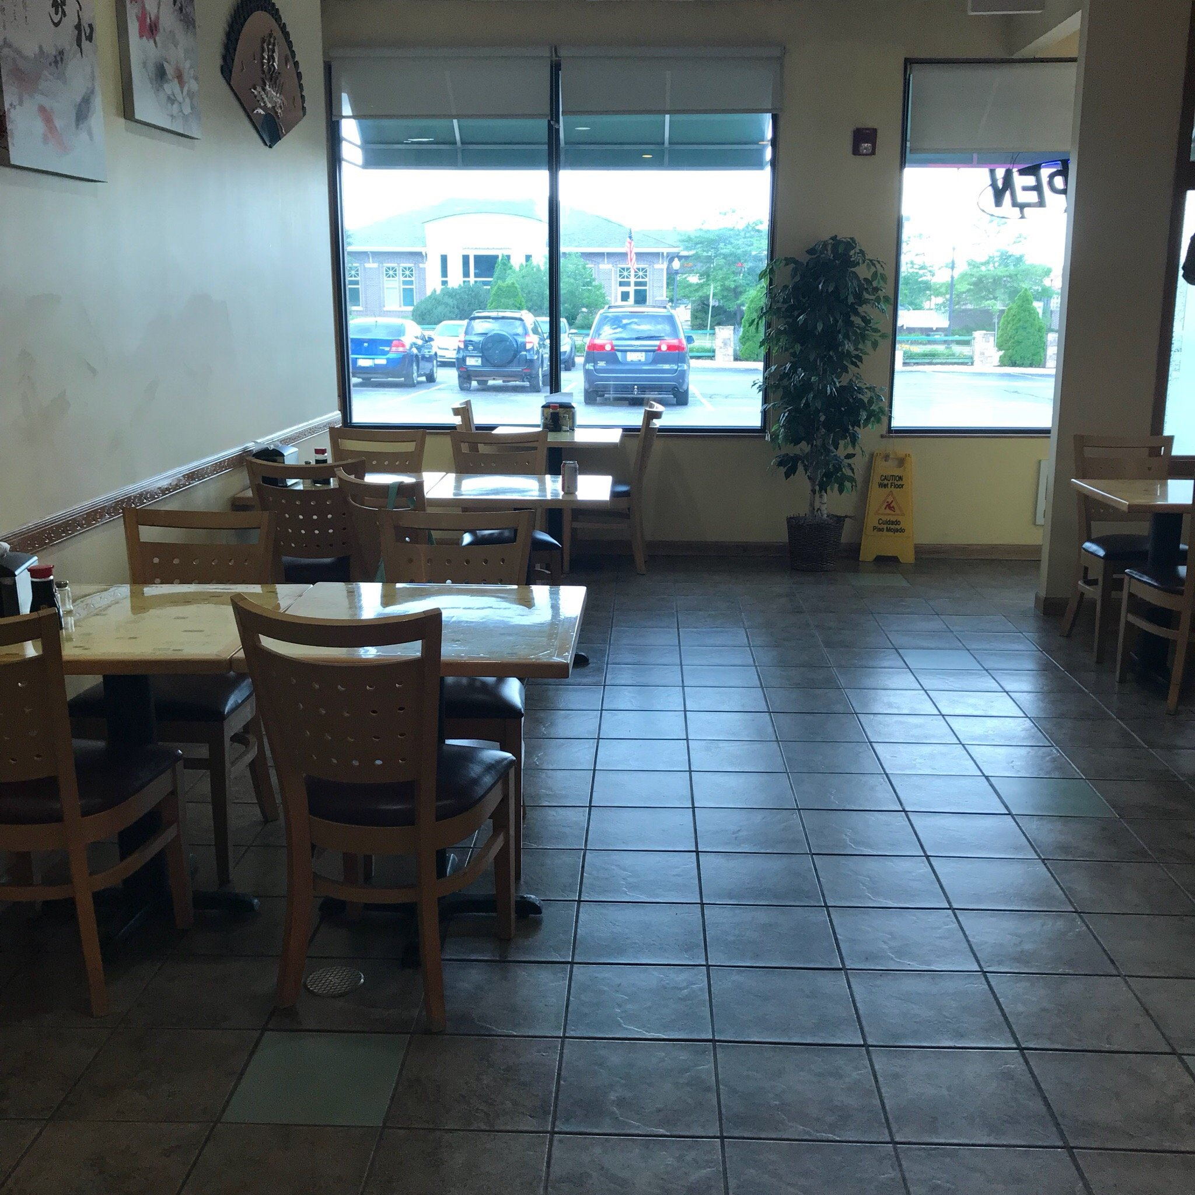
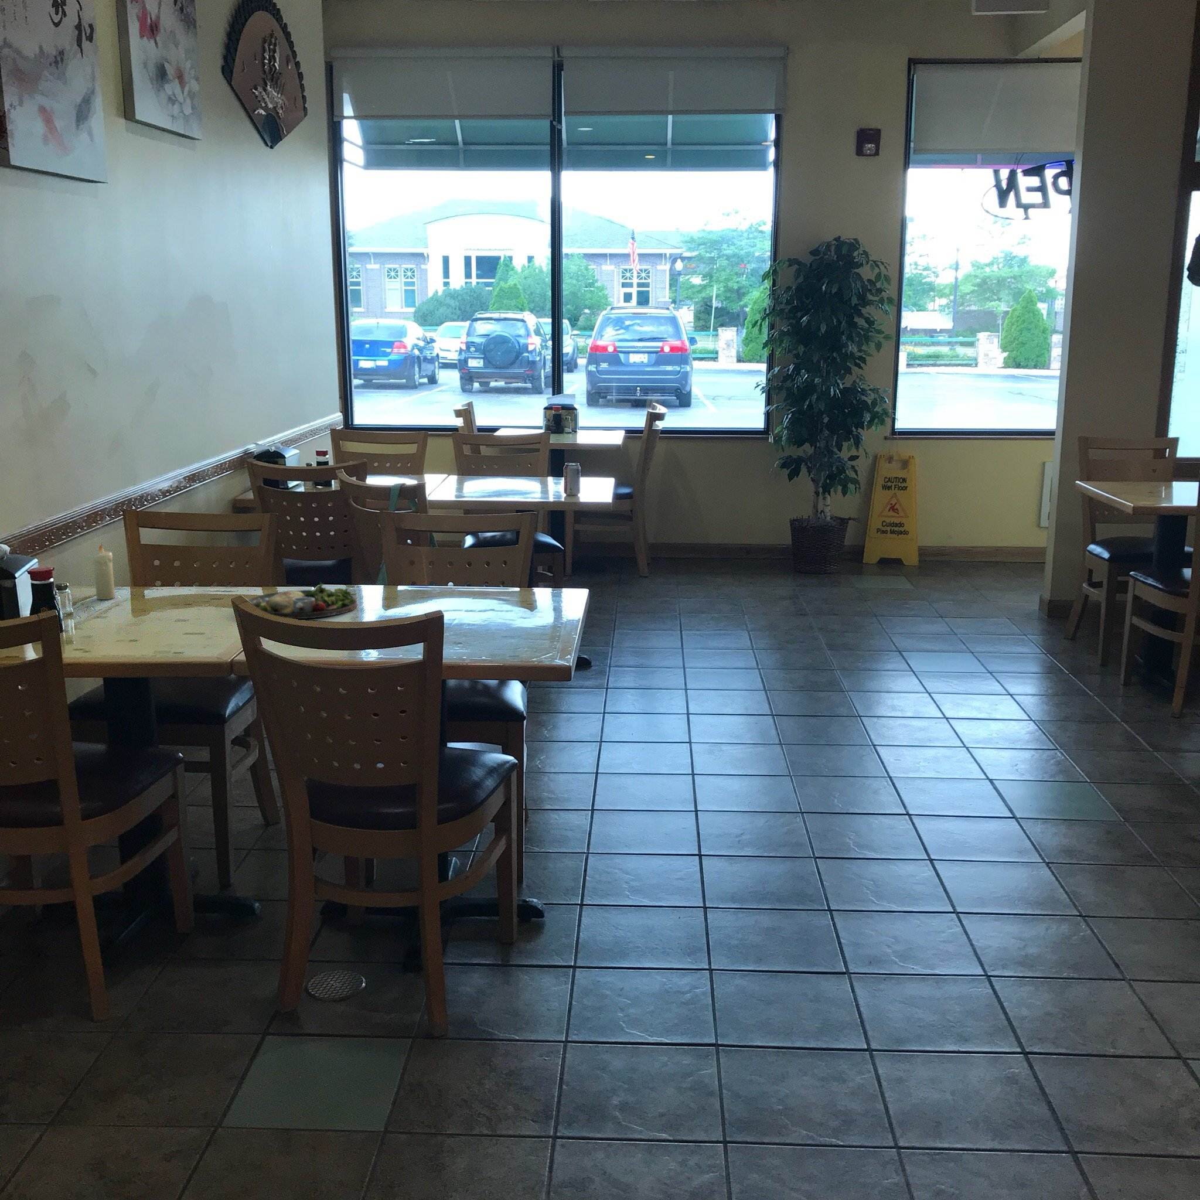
+ candle (103, 570)
+ dinner plate (302, 596)
